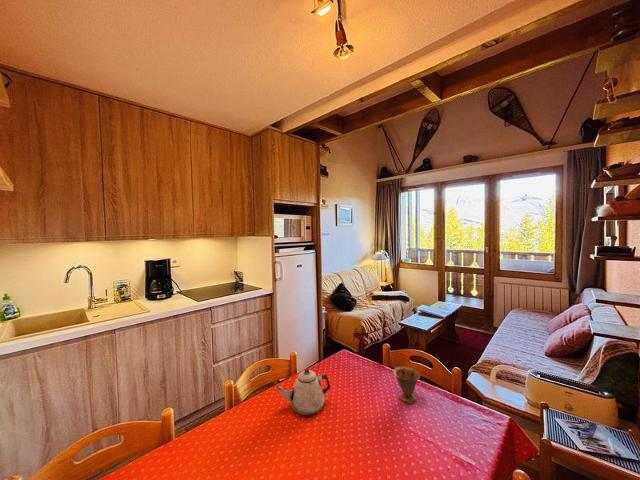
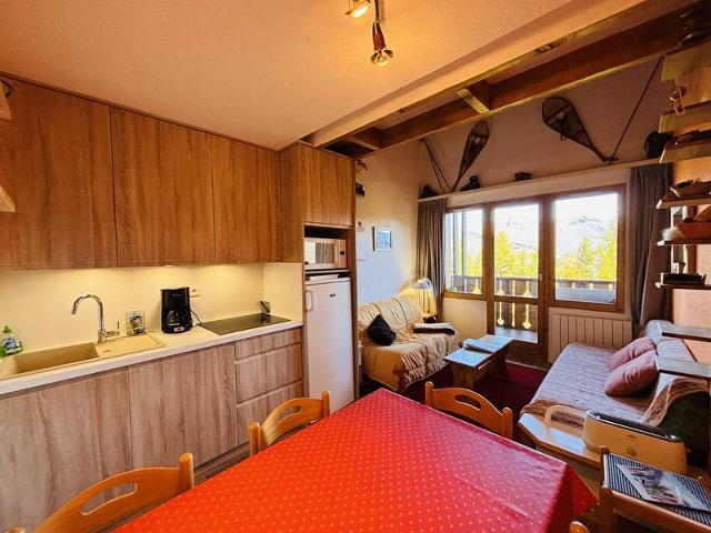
- teacup (407, 384)
- teapot (303, 388)
